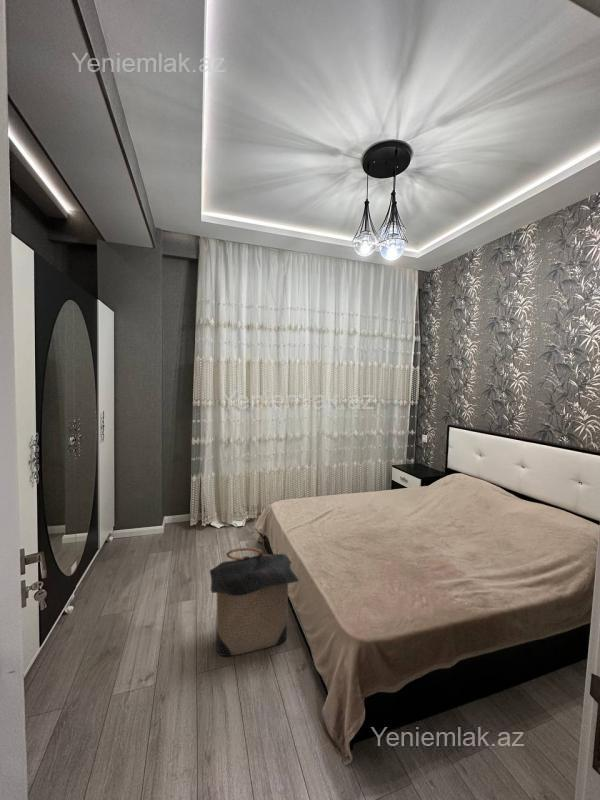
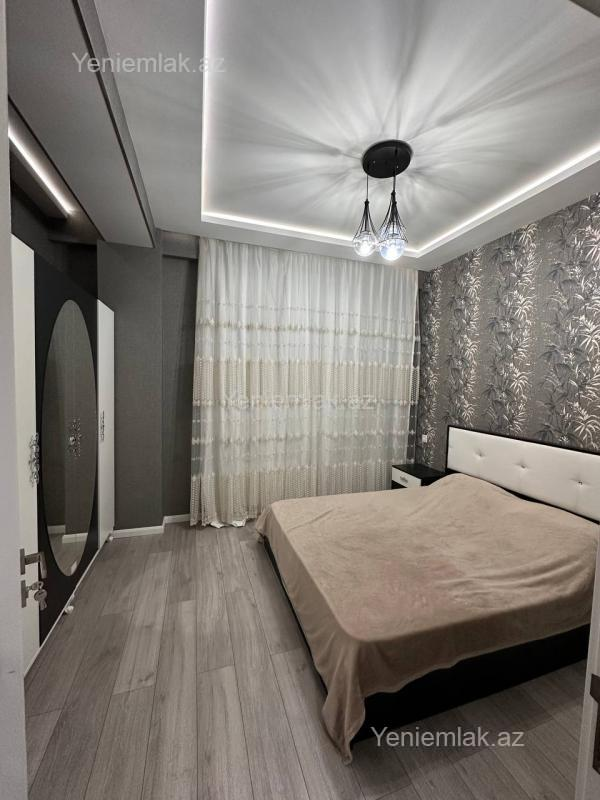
- laundry hamper (254, 588)
